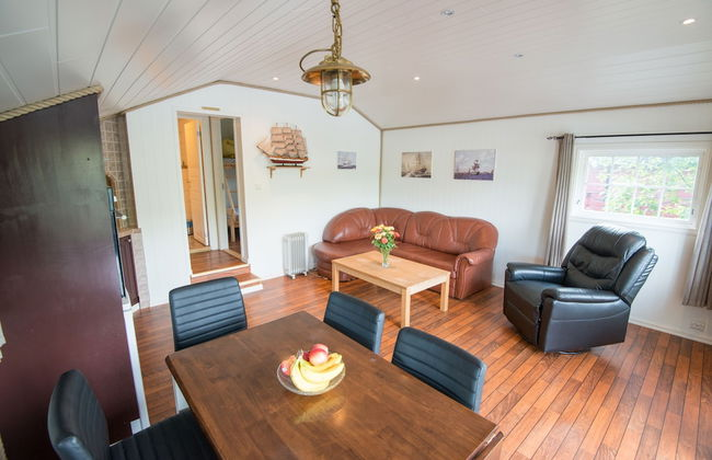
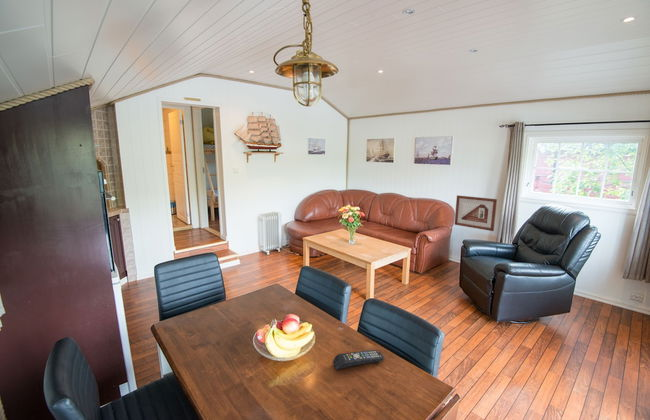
+ remote control (358, 358)
+ picture frame (474, 212)
